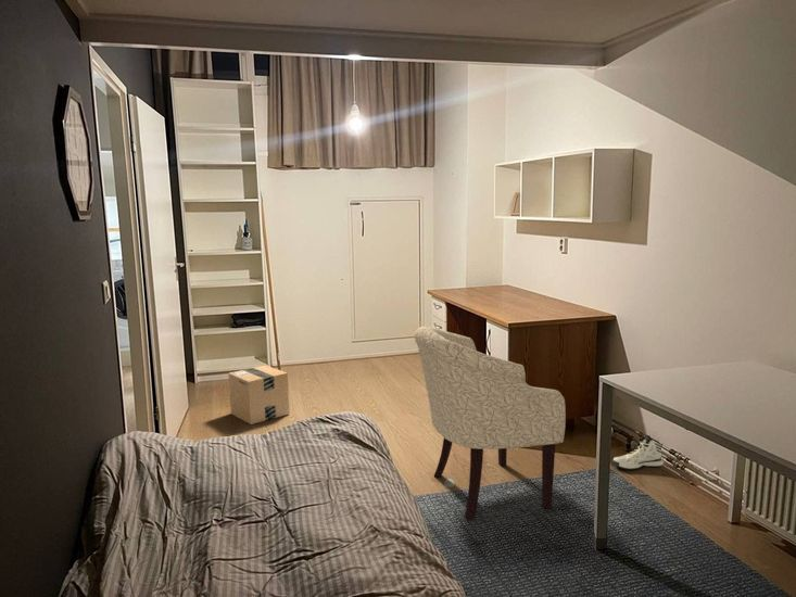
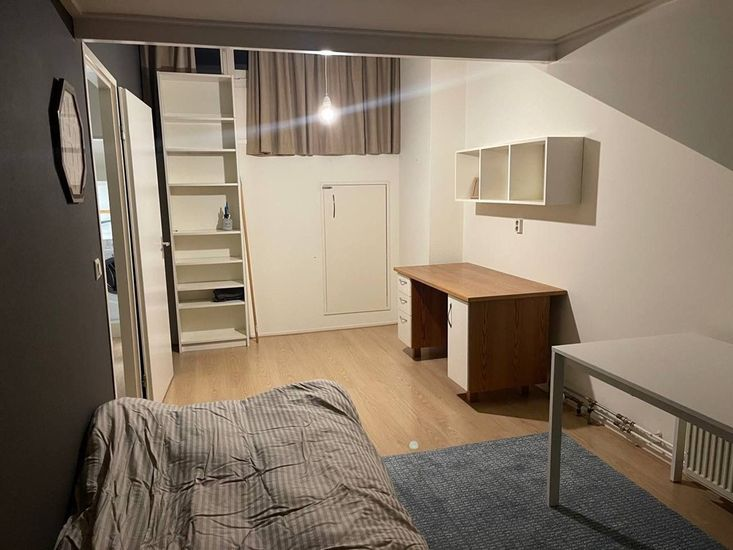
- cardboard box (258, 393)
- chair (479, 410)
- sneaker (637, 450)
